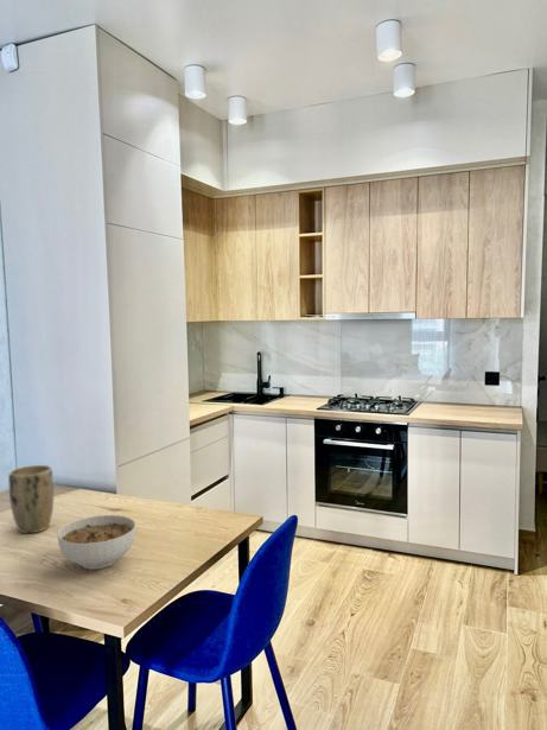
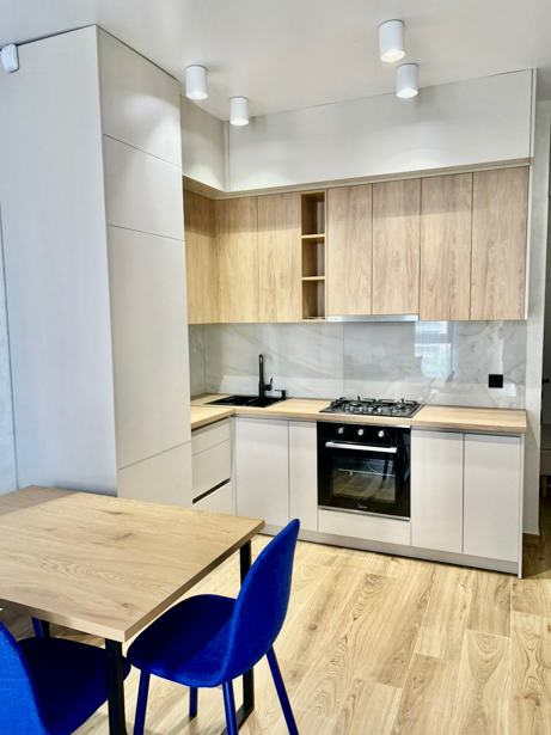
- plant pot (32, 499)
- bowl (97, 545)
